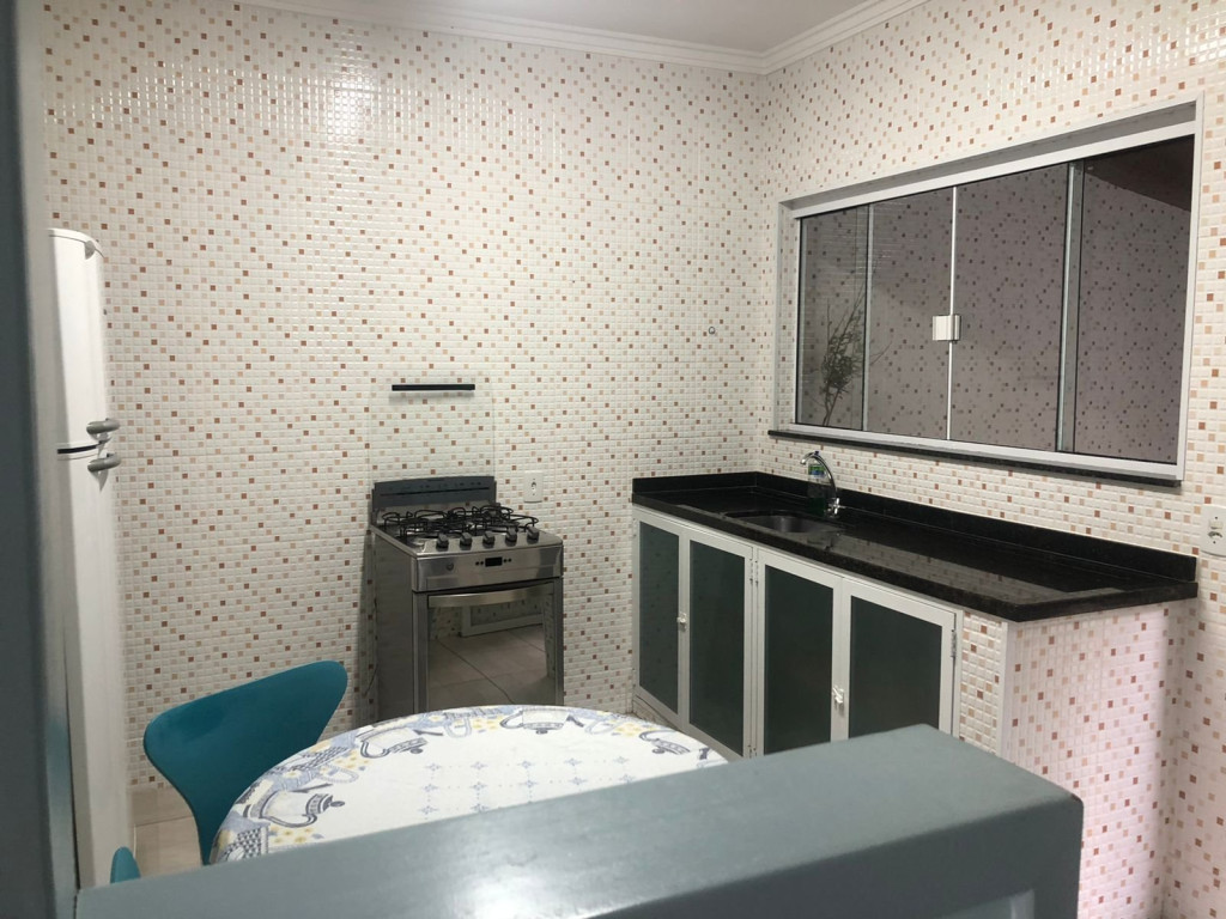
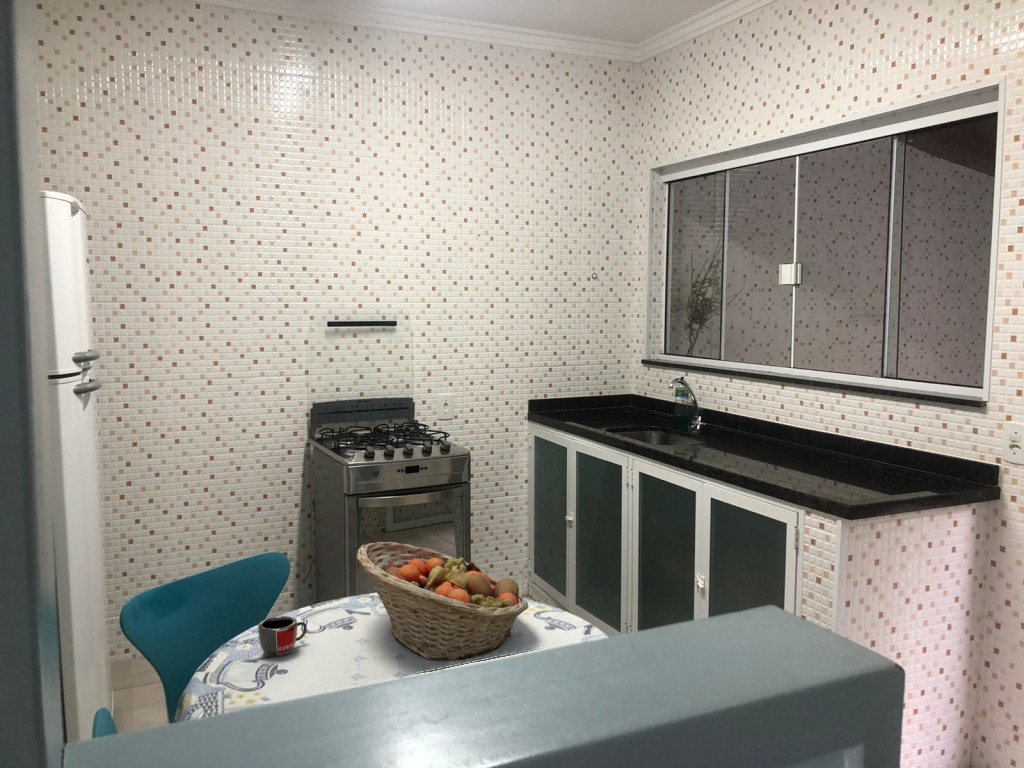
+ fruit basket (441, 591)
+ mug (284, 635)
